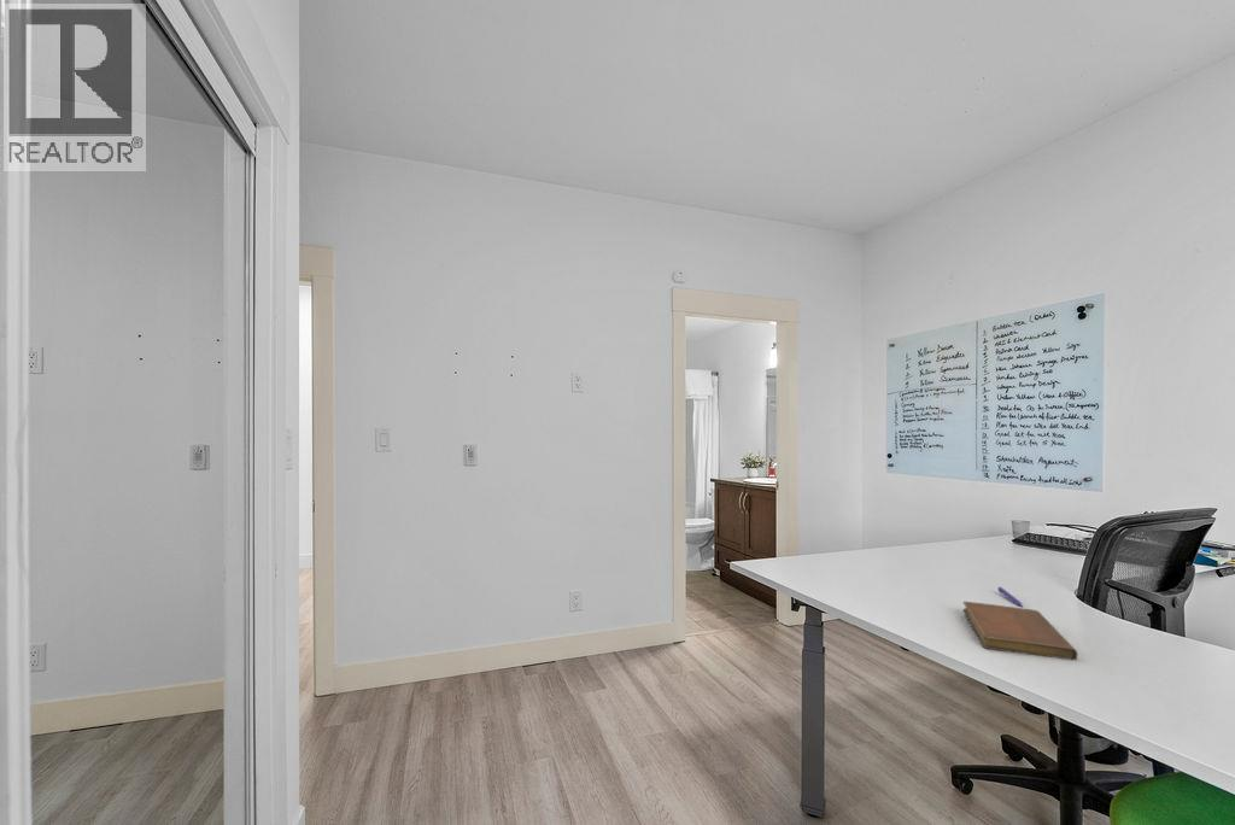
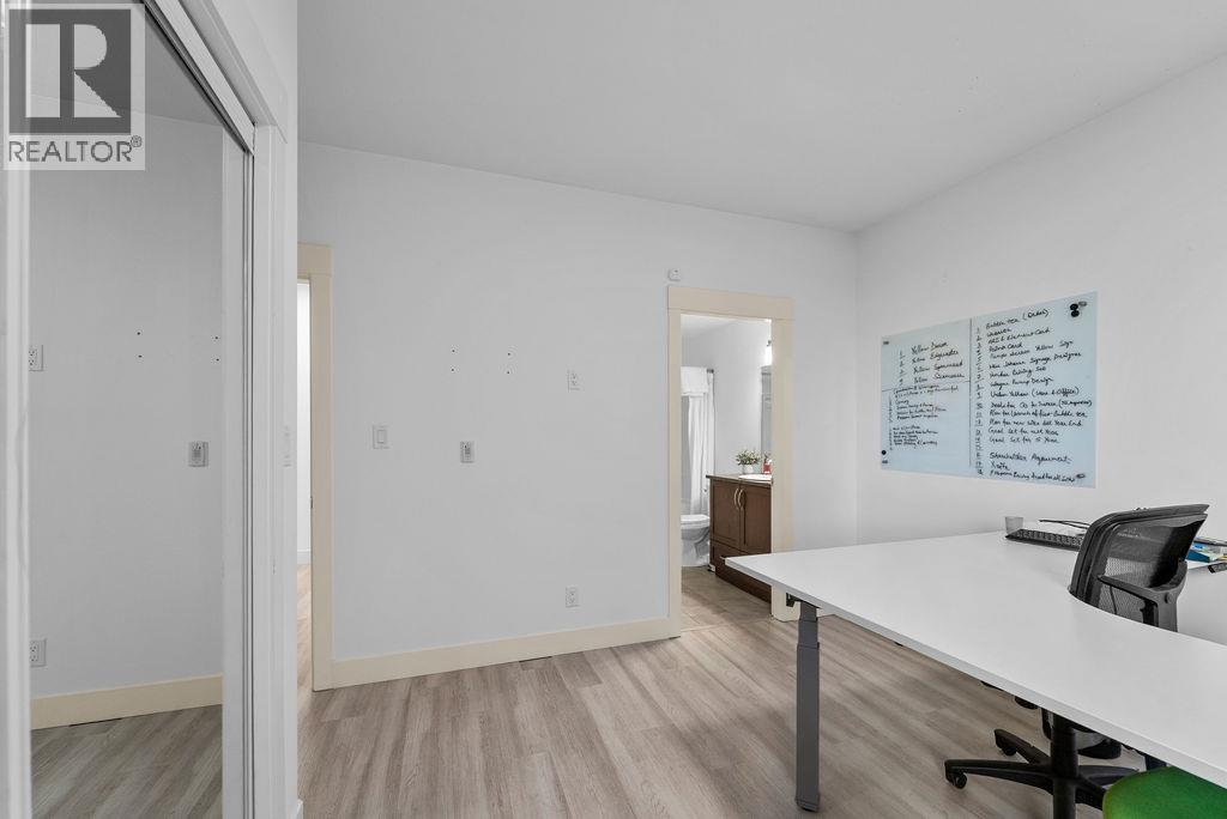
- notebook (1013, 627)
- pen (1009, 596)
